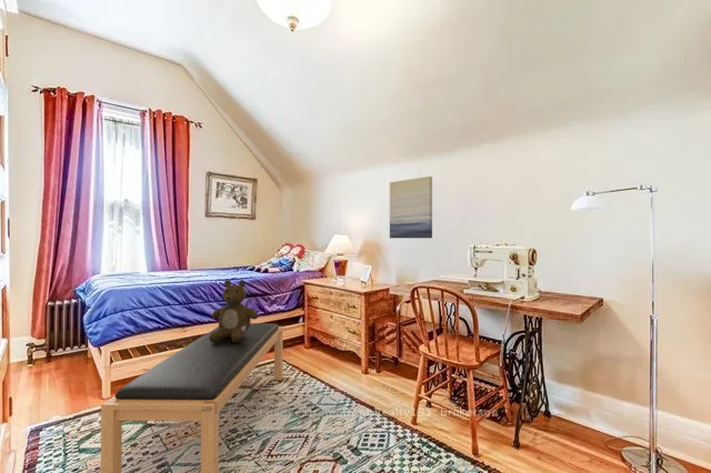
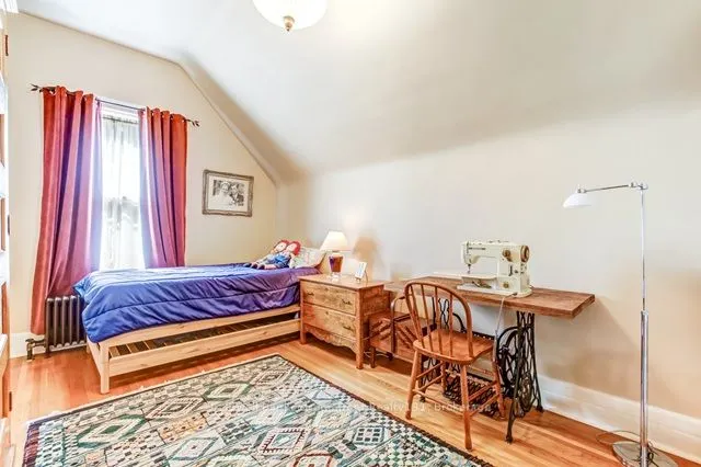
- teddy bear (231, 309)
- wall art (409, 209)
- bench (219, 382)
